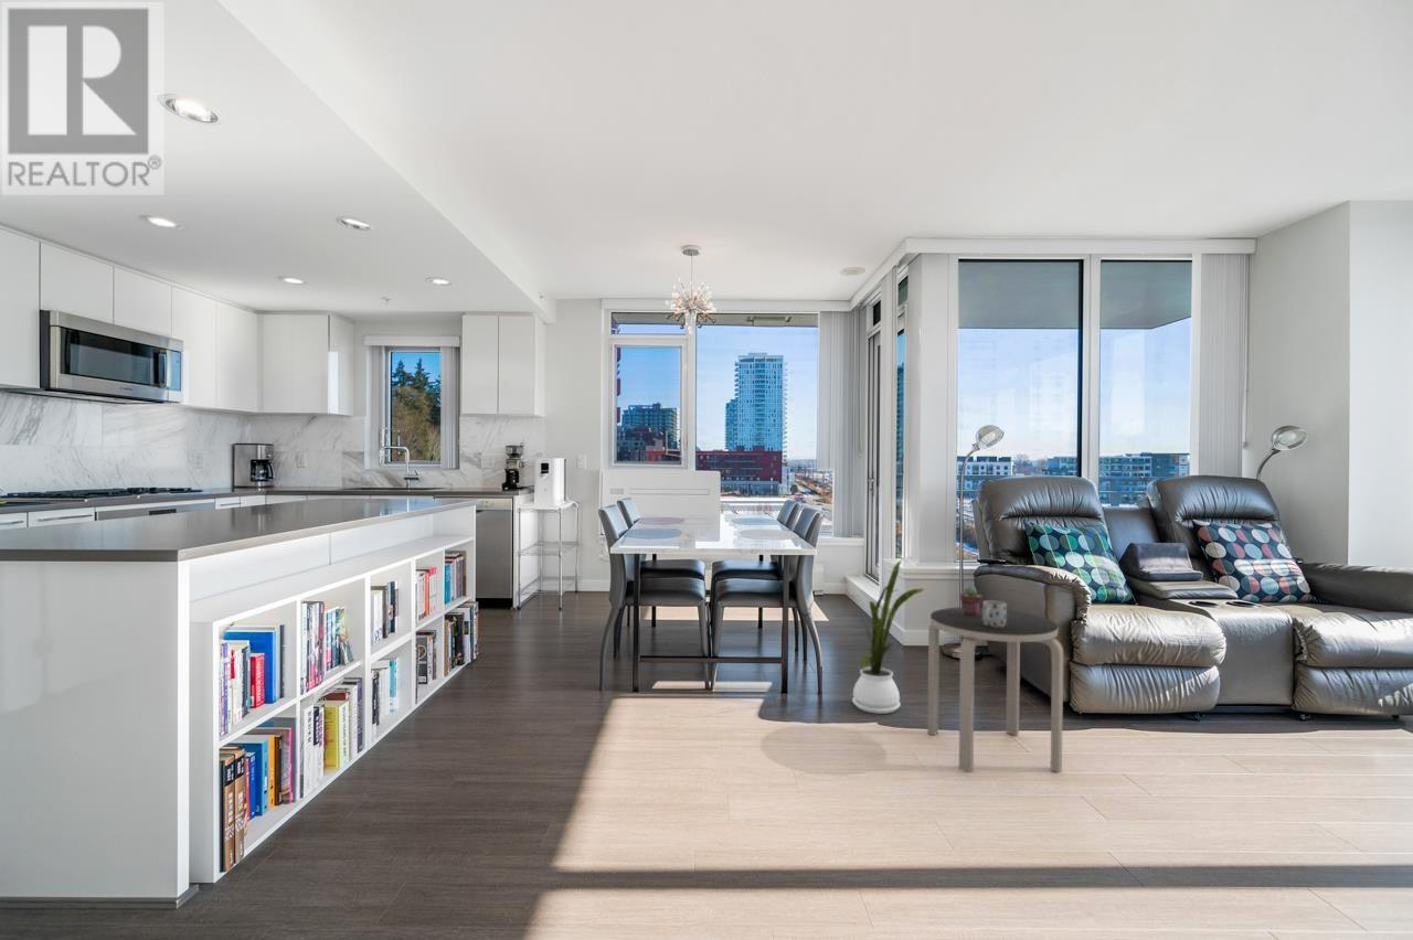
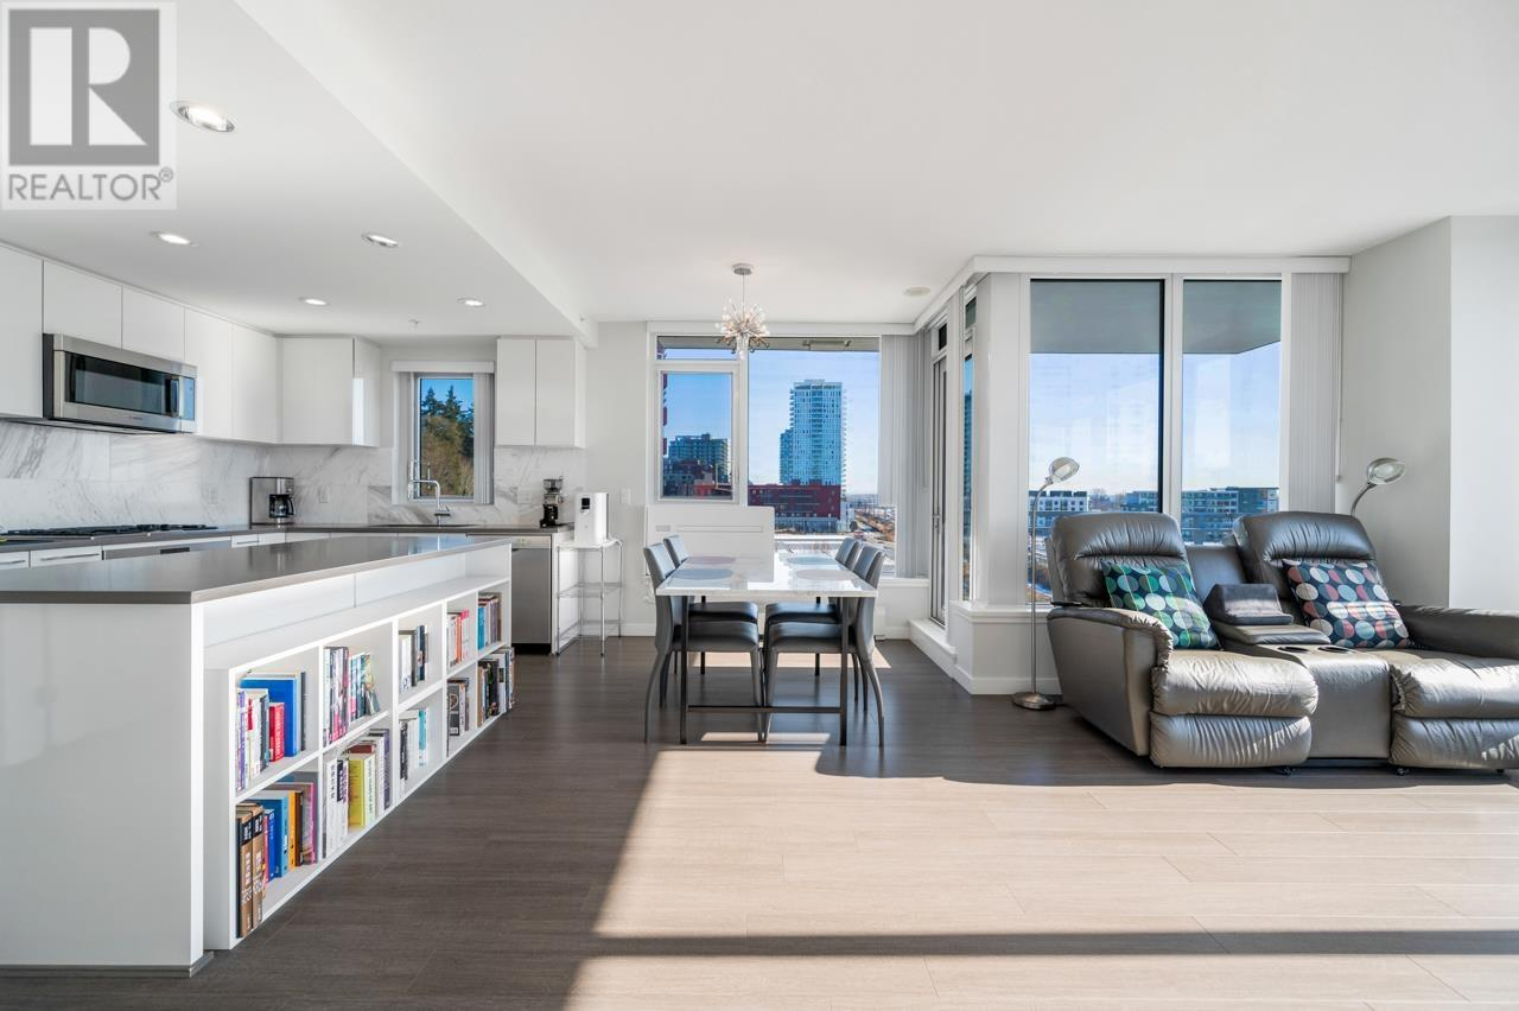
- mug (992, 613)
- side table (1007, 684)
- house plant (881, 634)
- potted succulent (970, 599)
